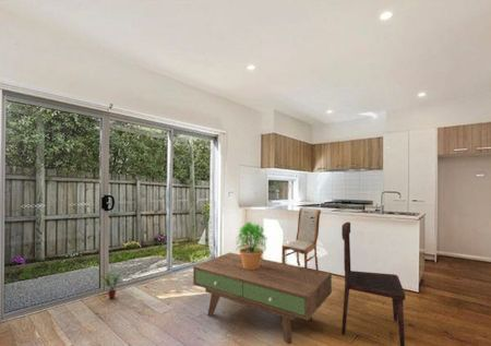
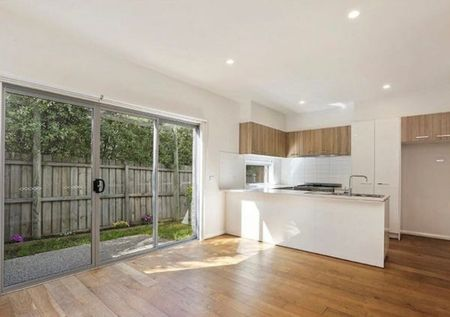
- coffee table (259, 293)
- dining chair (370, 277)
- dining chair (299, 246)
- potted plant (113, 285)
- potted plant (251, 243)
